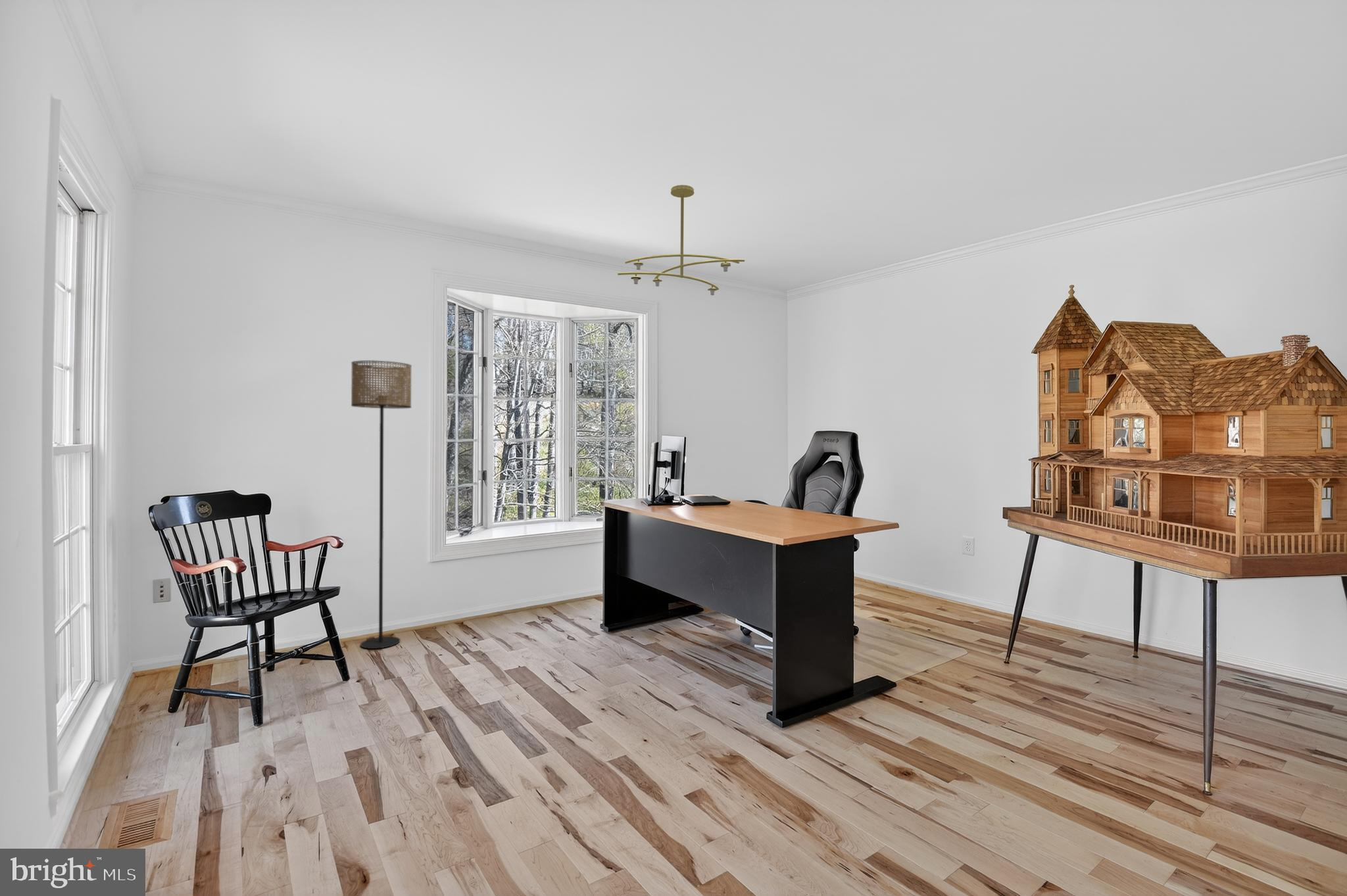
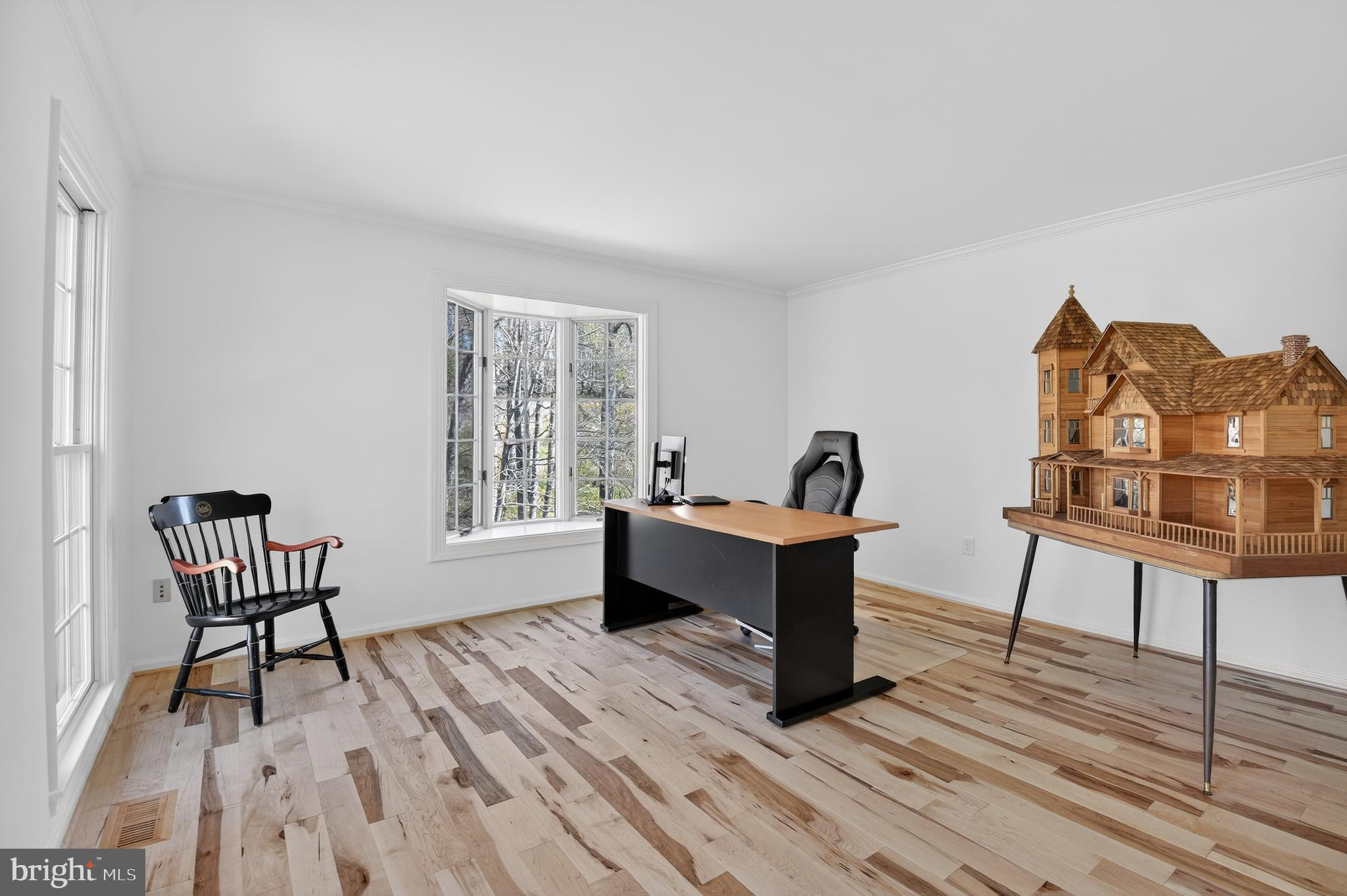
- floor lamp (381, 504)
- ceiling light fixture (681, 243)
